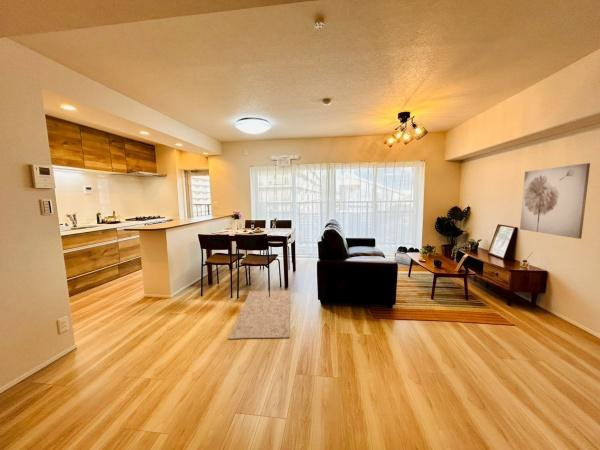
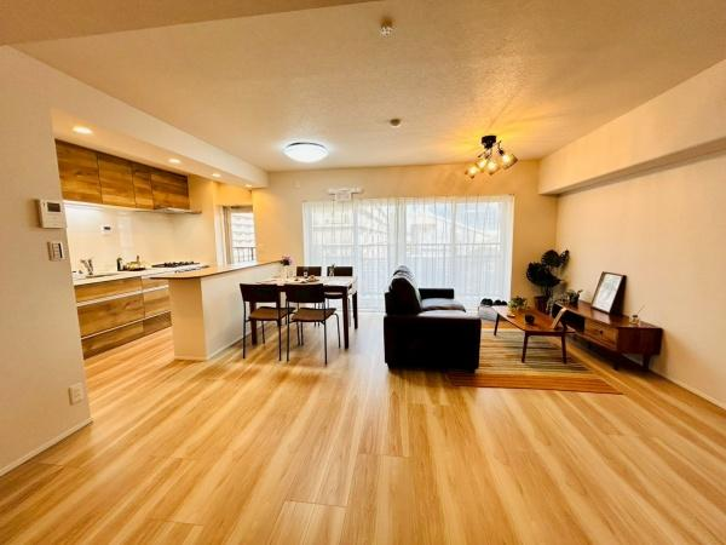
- wall art (549, 201)
- rug (265, 309)
